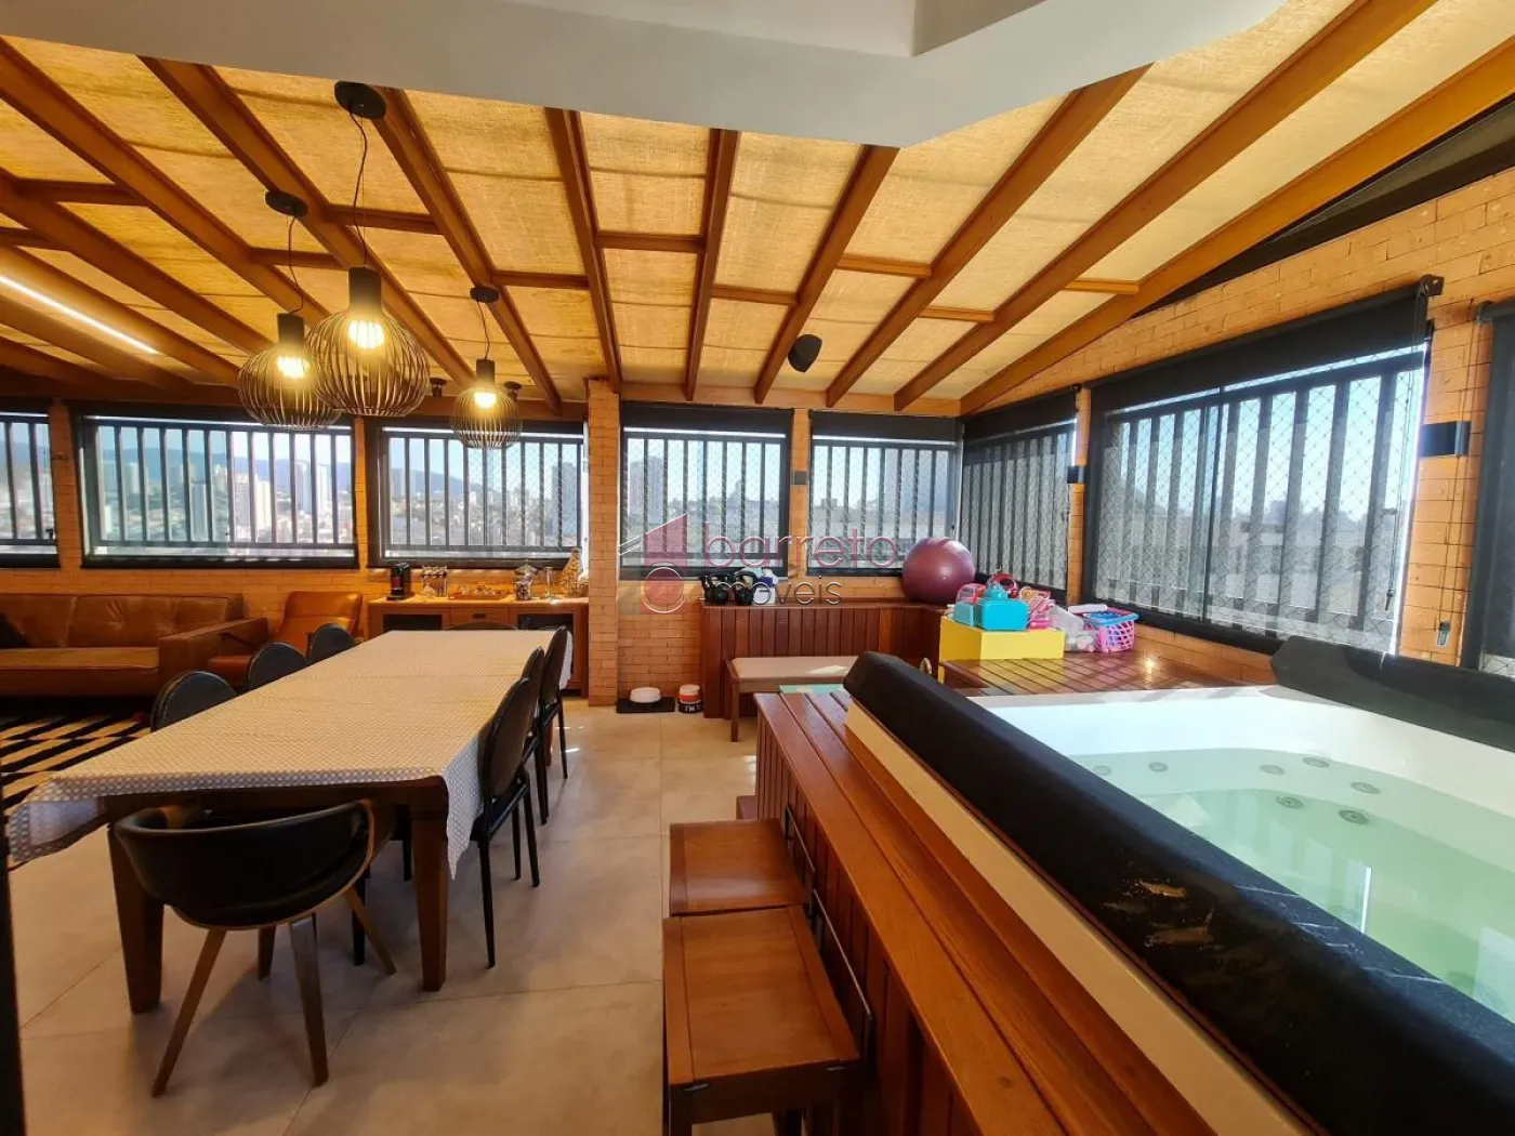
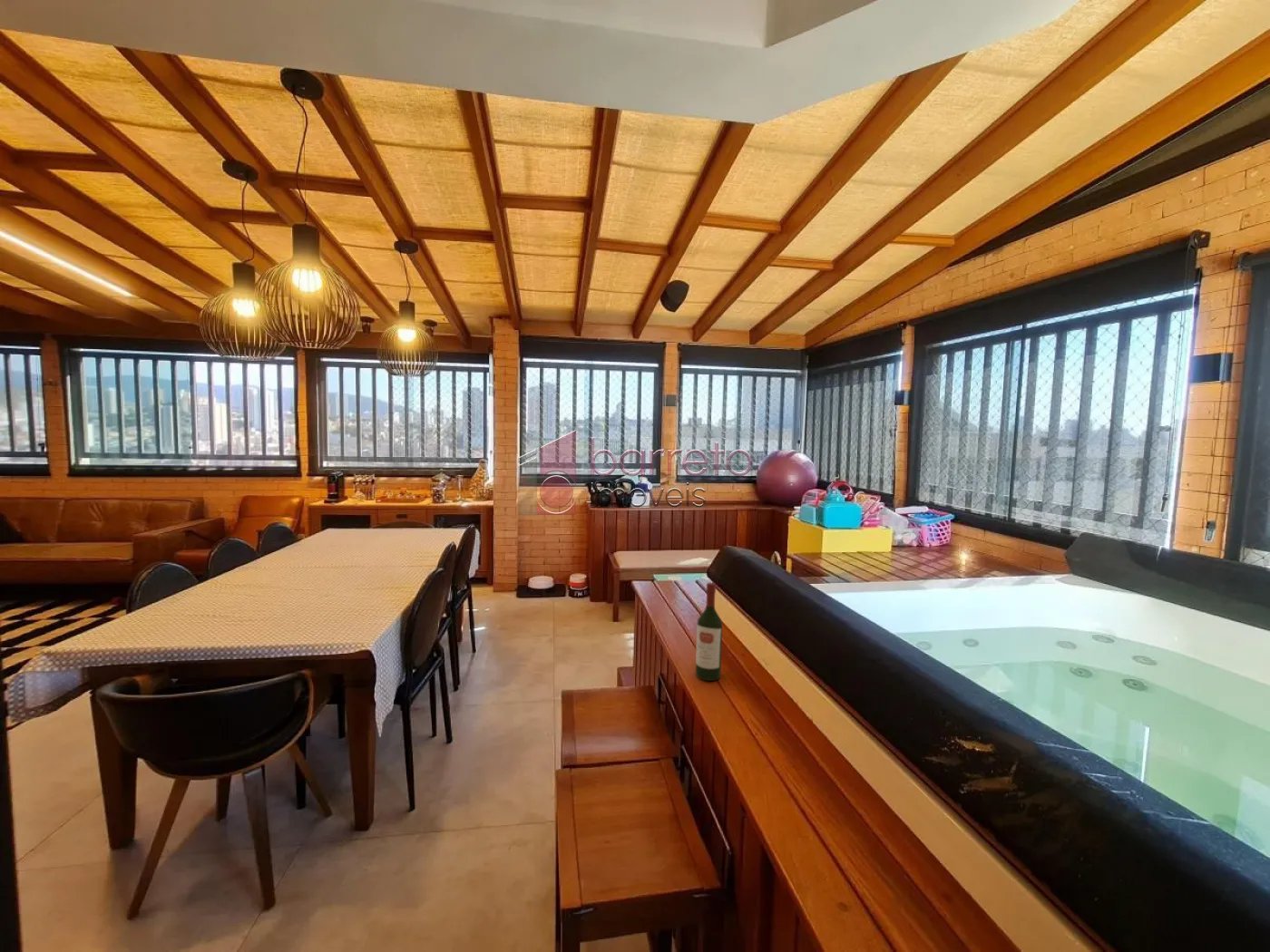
+ wine bottle (709, 629)
